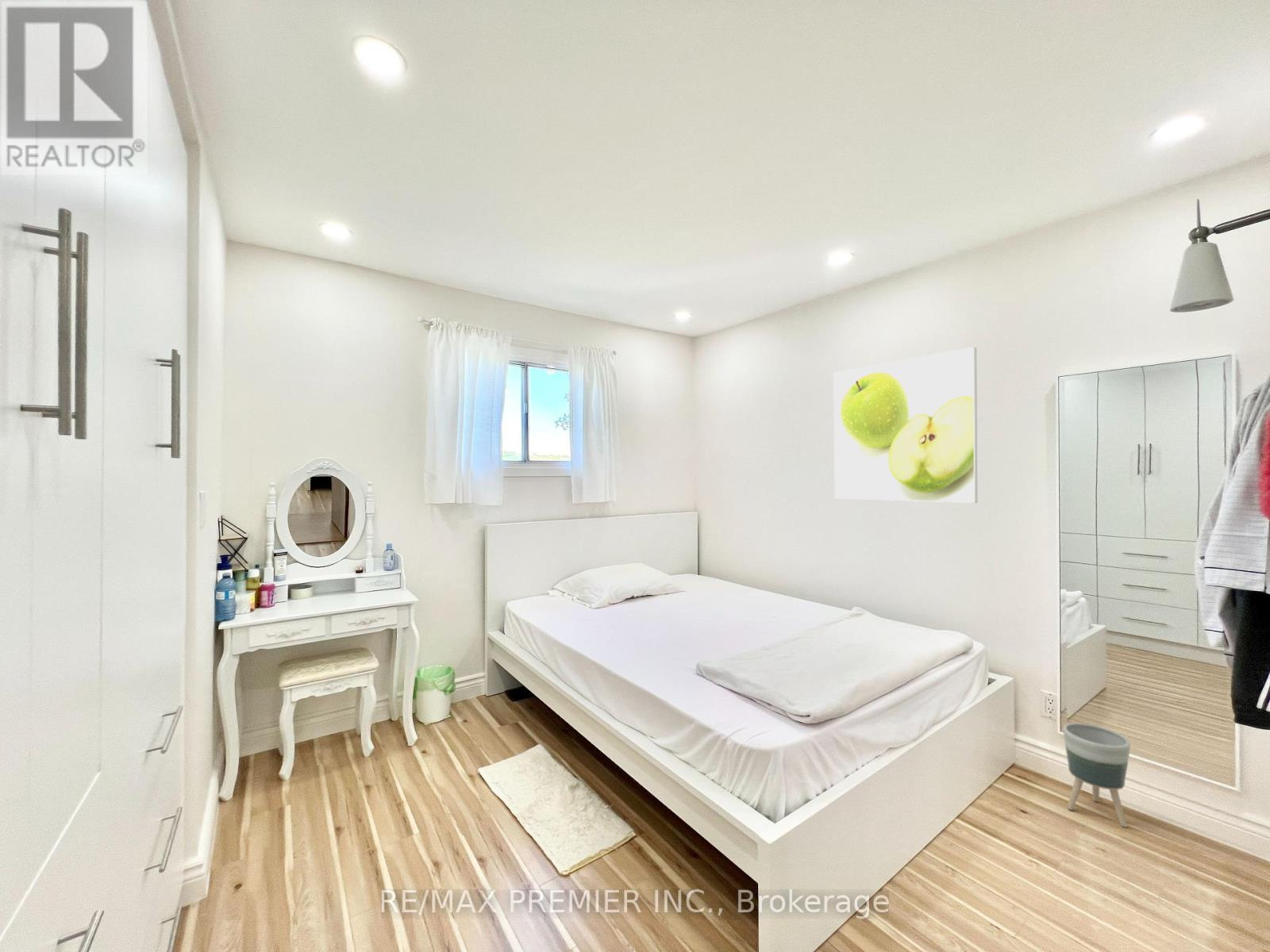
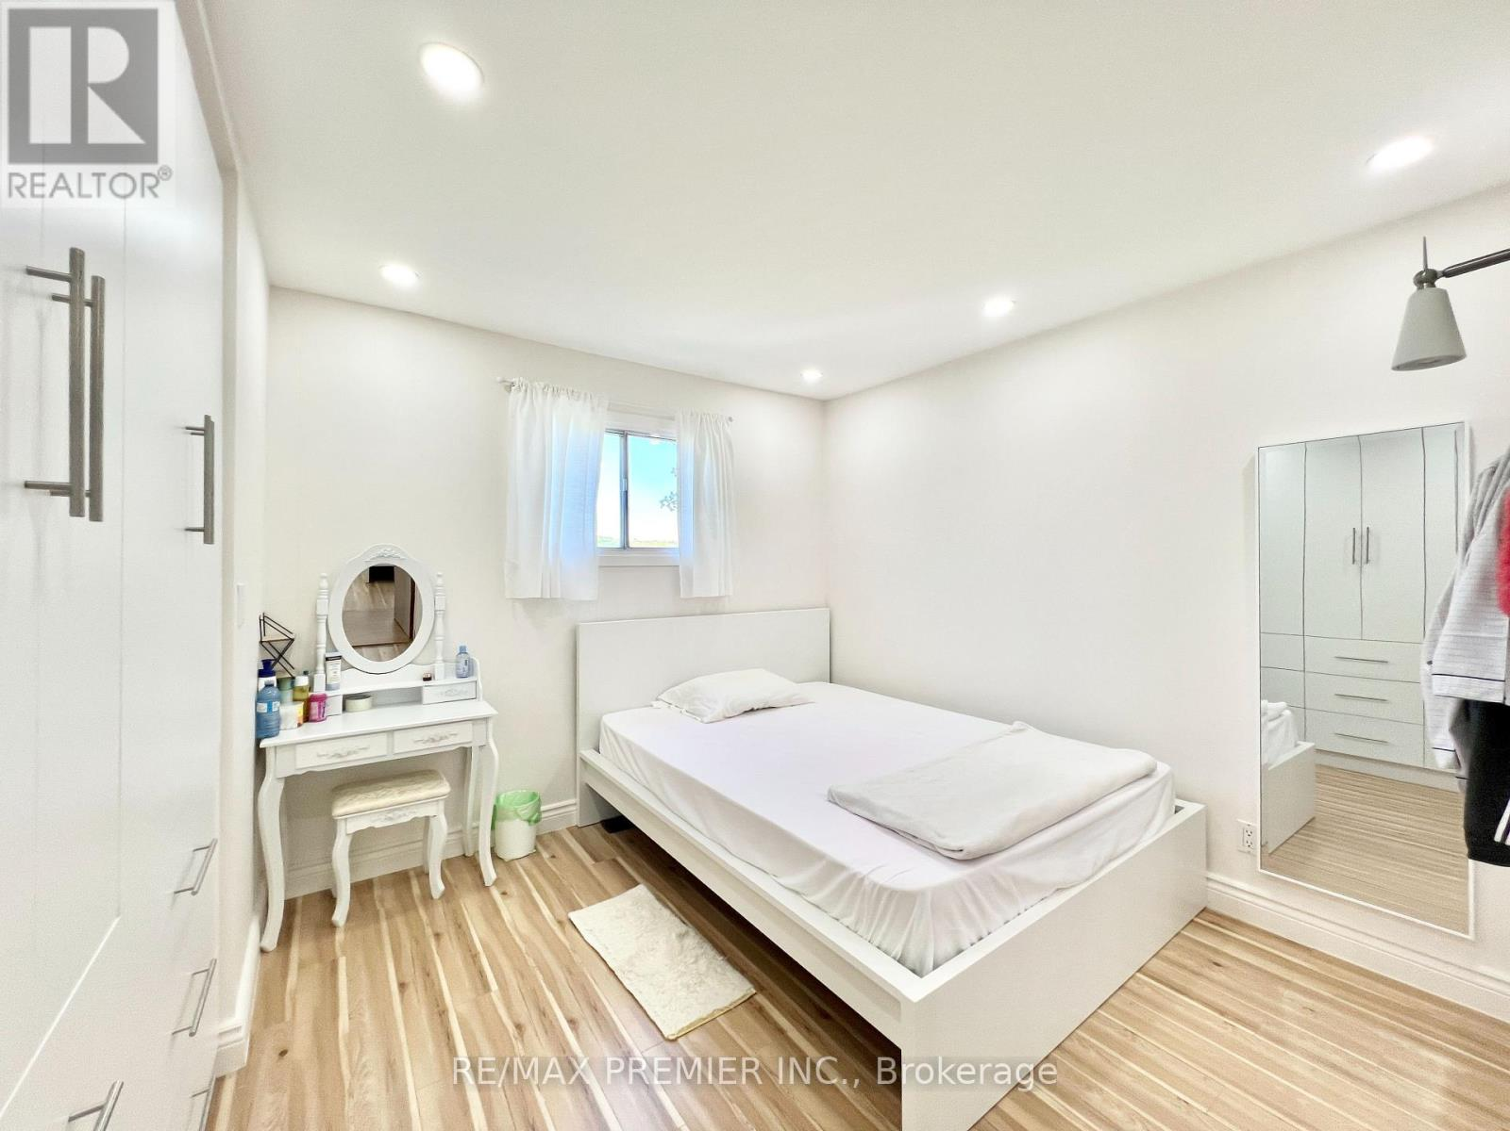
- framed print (898, 431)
- planter (1095, 773)
